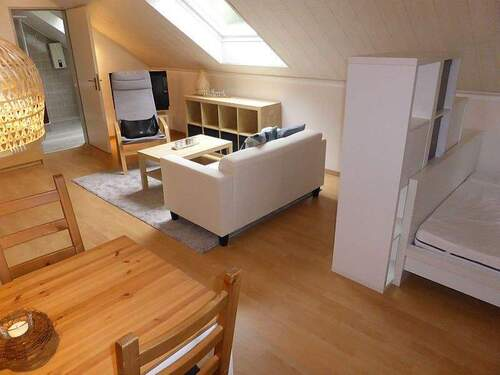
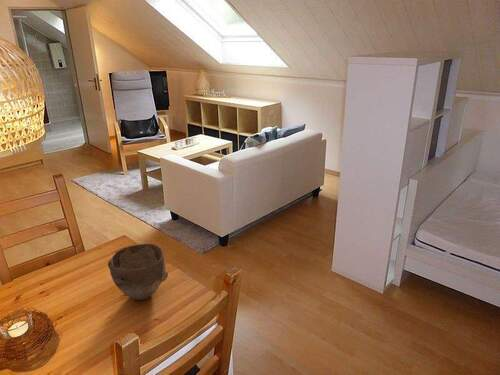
+ bowl (139, 274)
